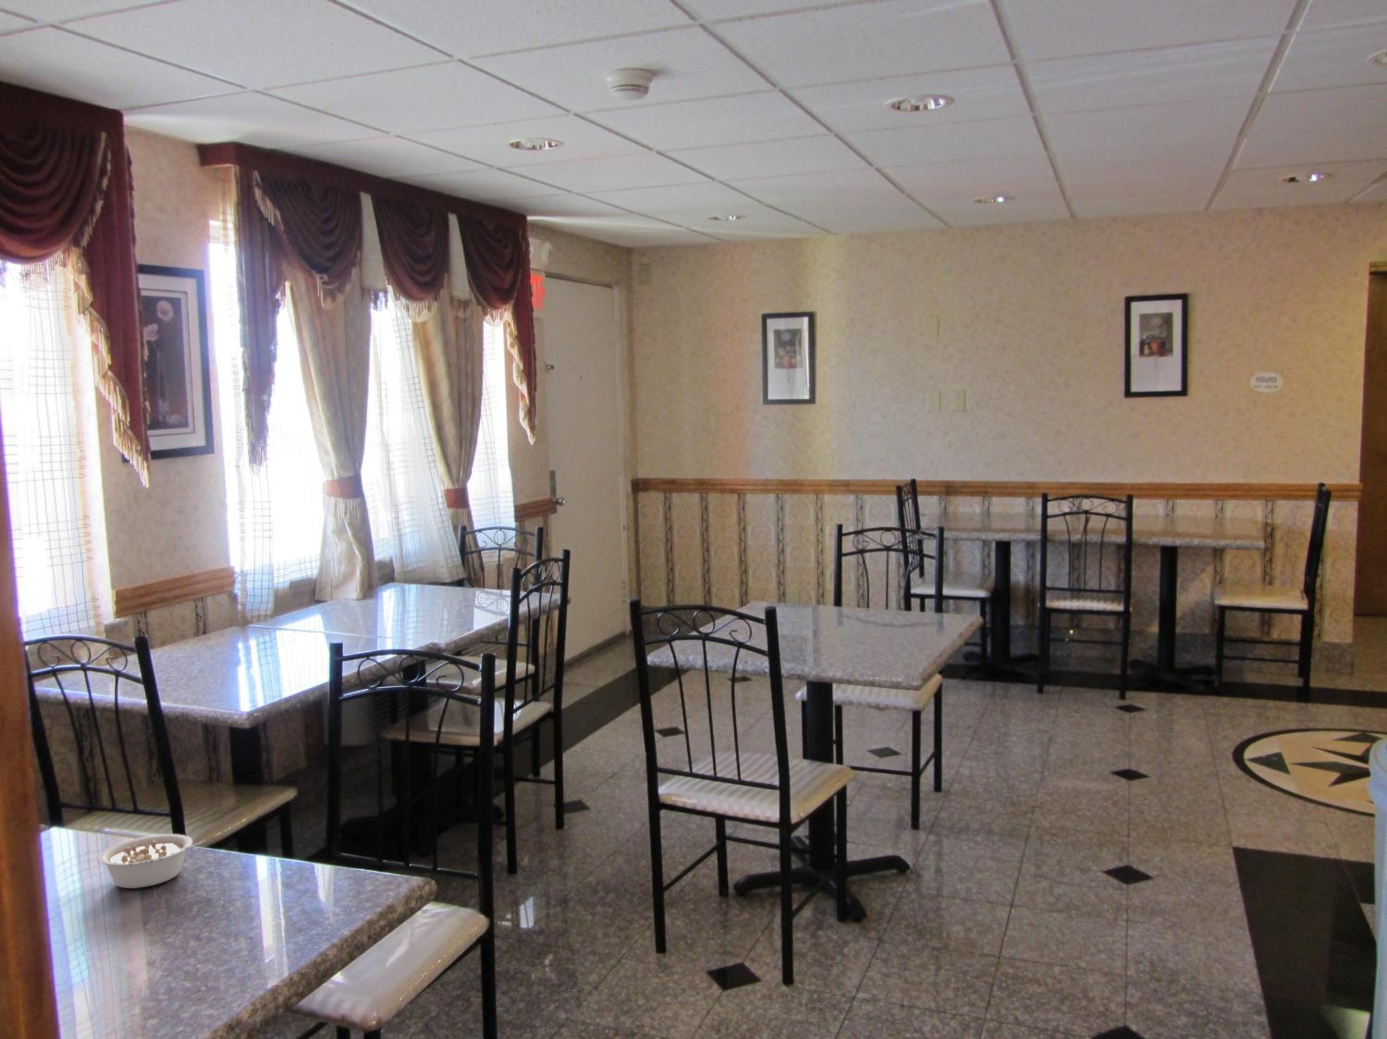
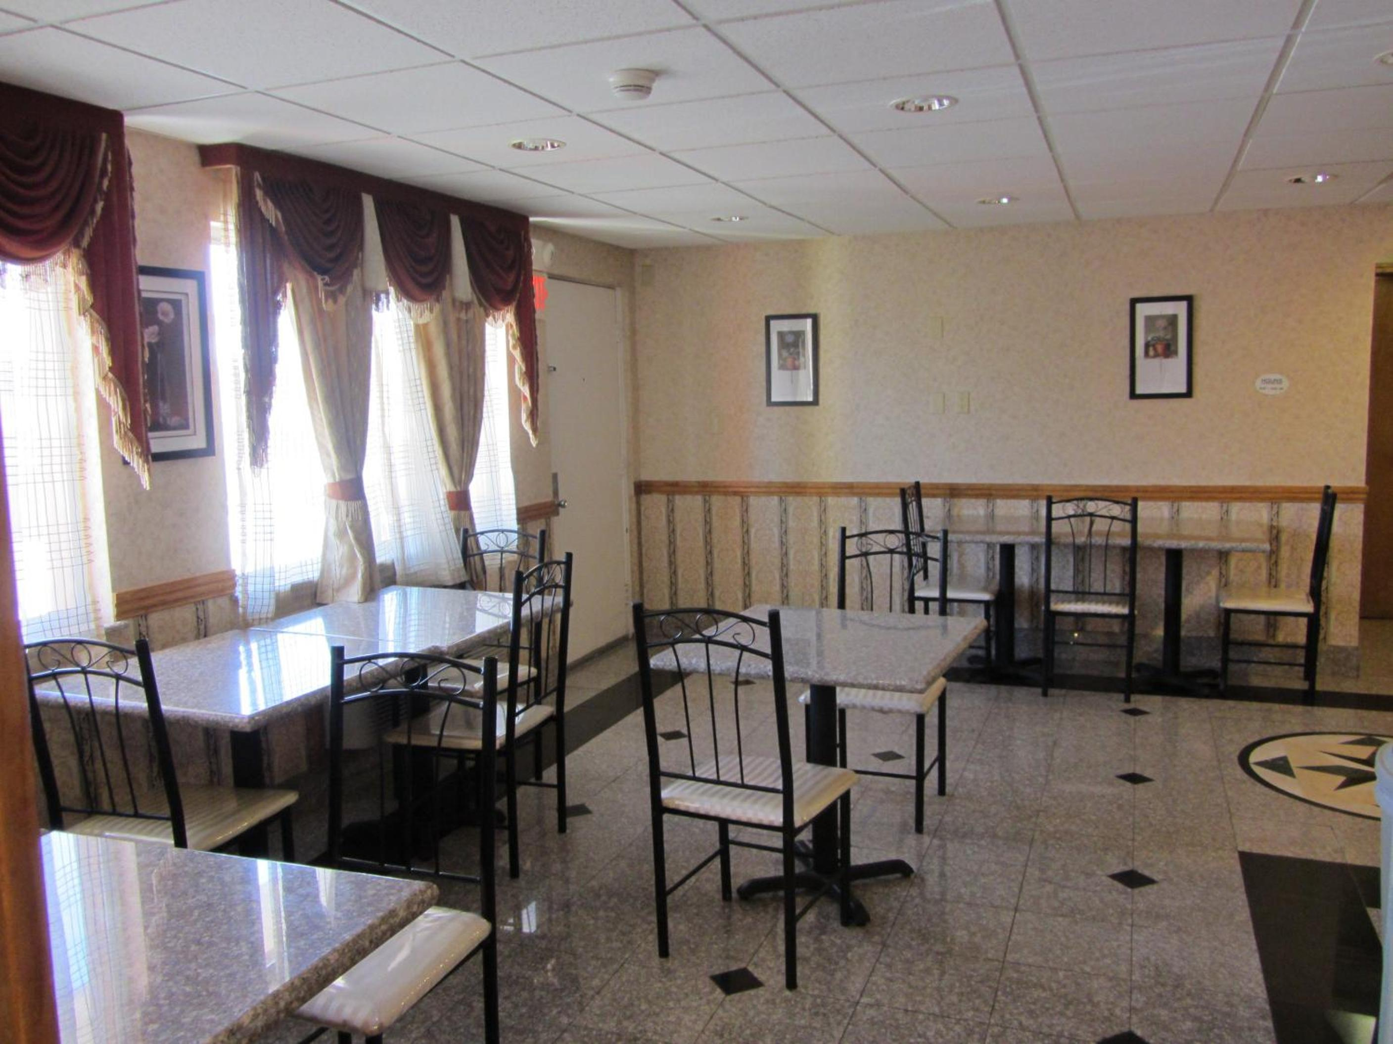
- legume (151, 859)
